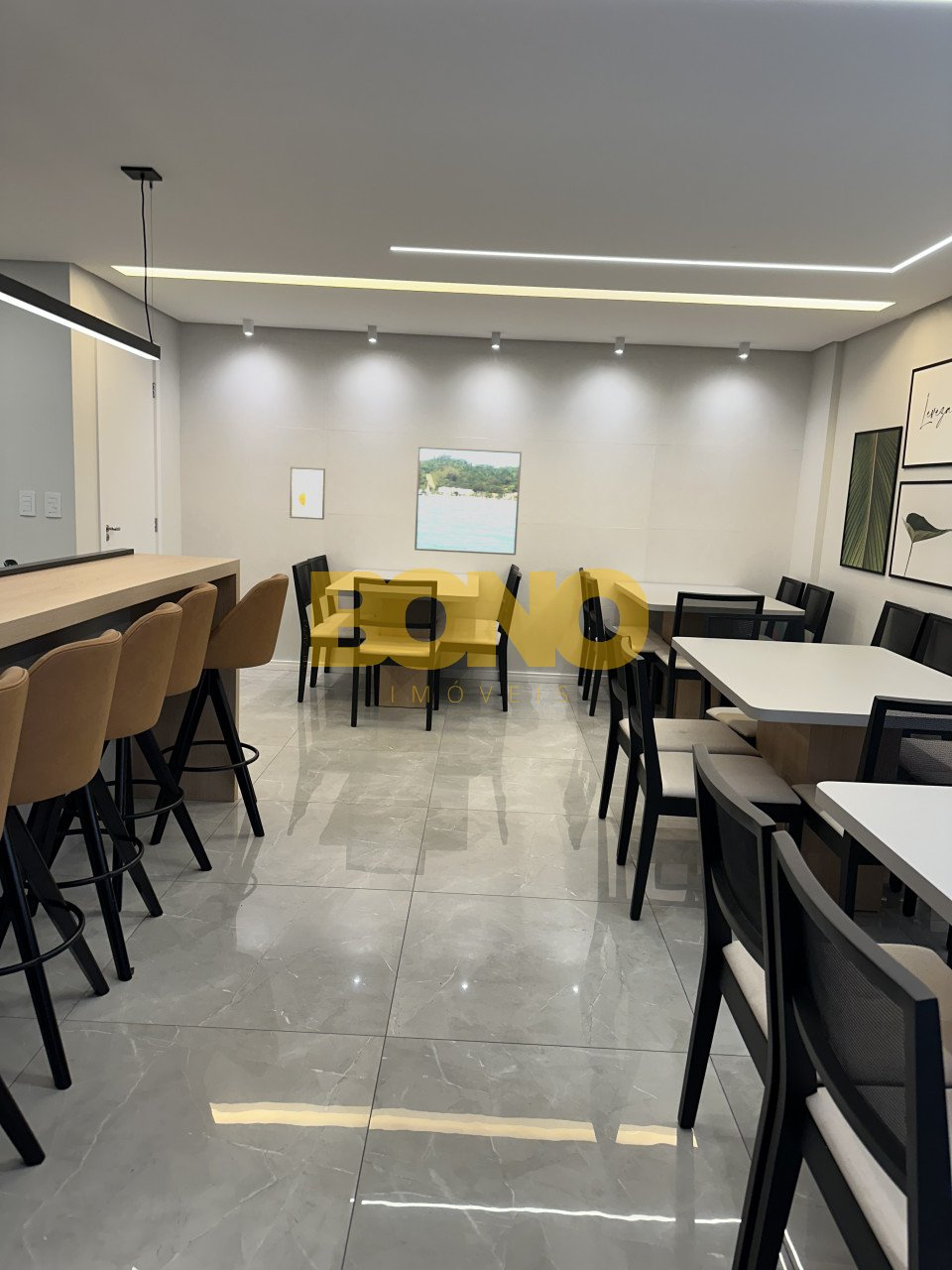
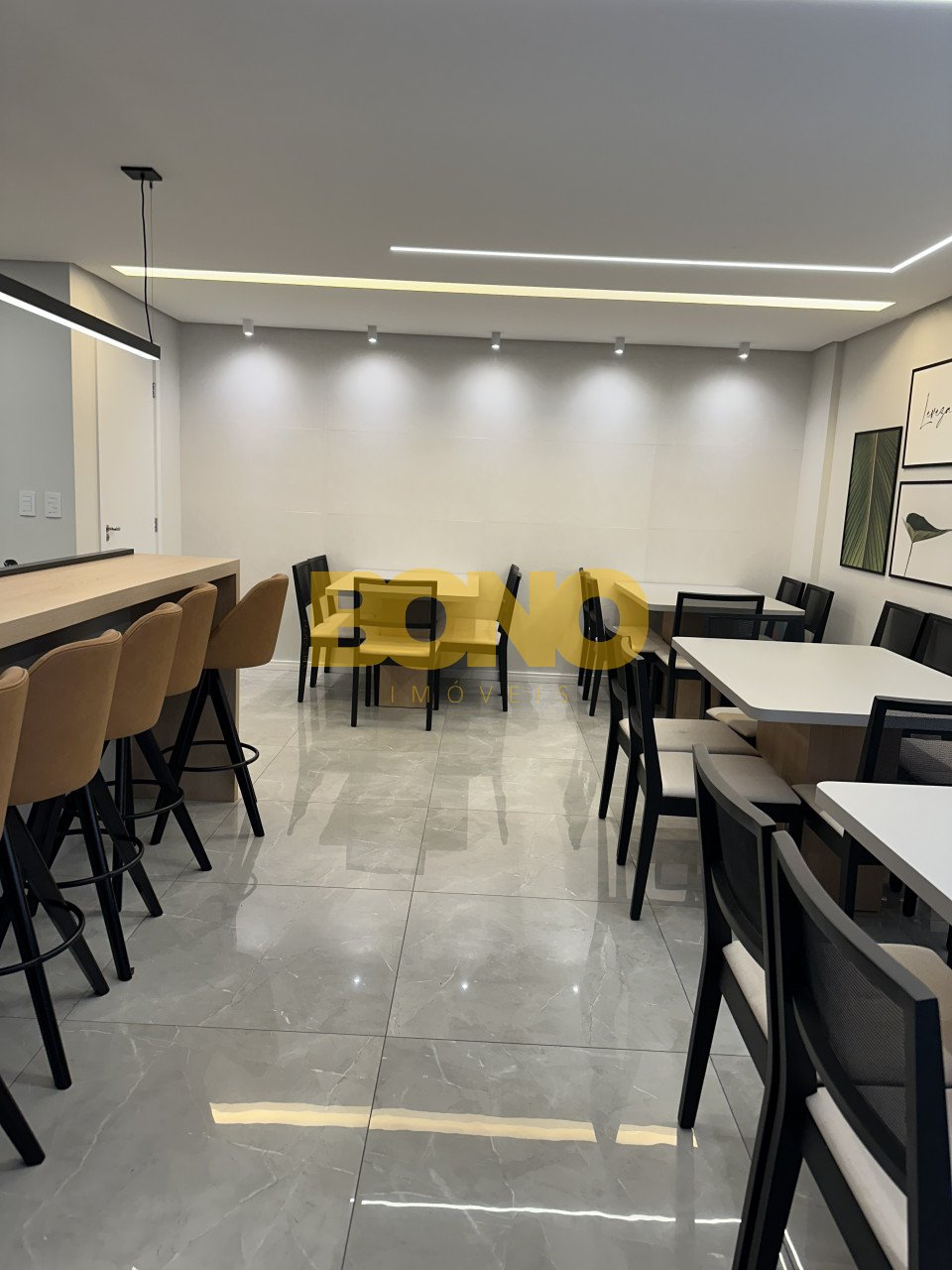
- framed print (306, 493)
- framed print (467, 501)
